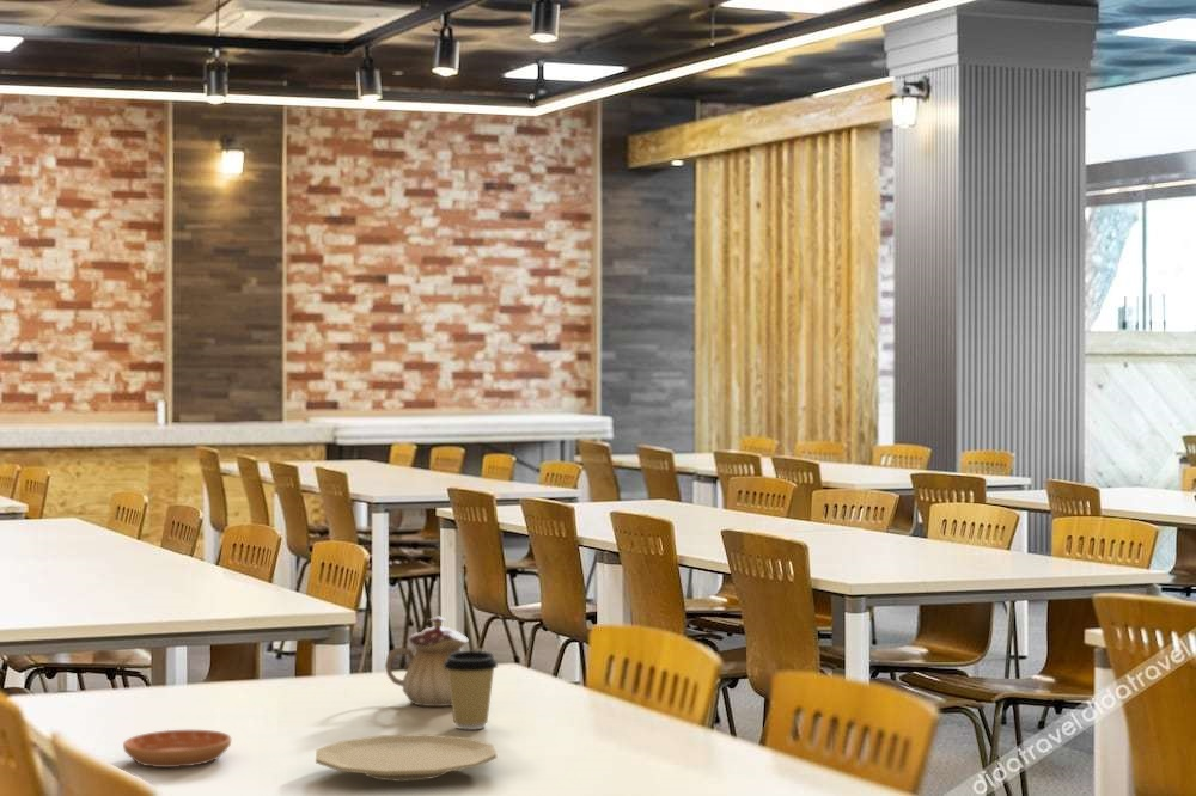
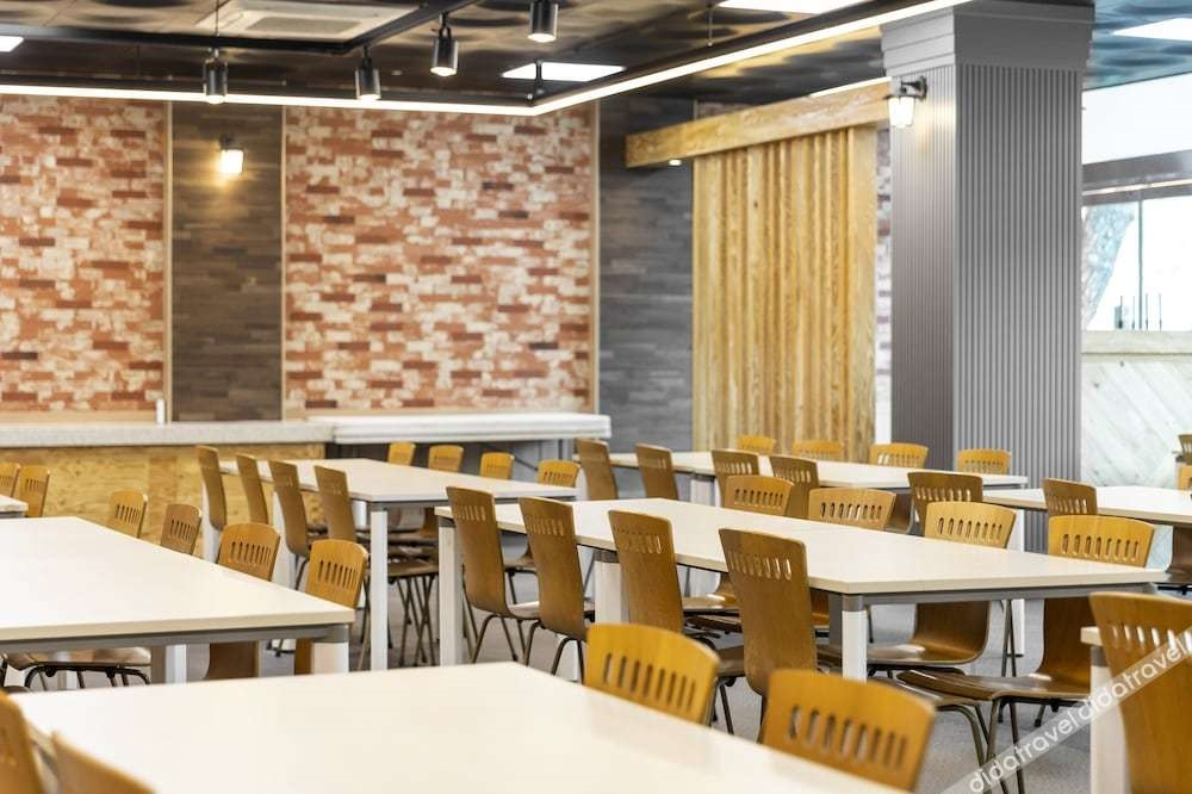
- saucer (177, 748)
- teapot (433, 657)
- plate (405, 761)
- coffee cup (470, 690)
